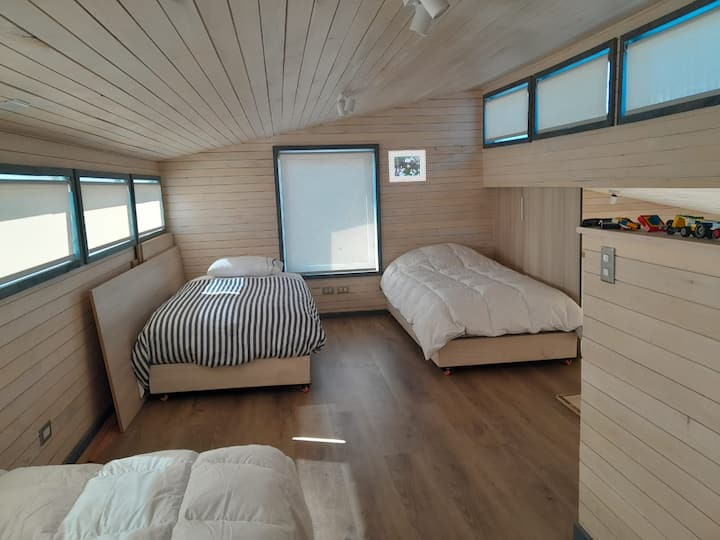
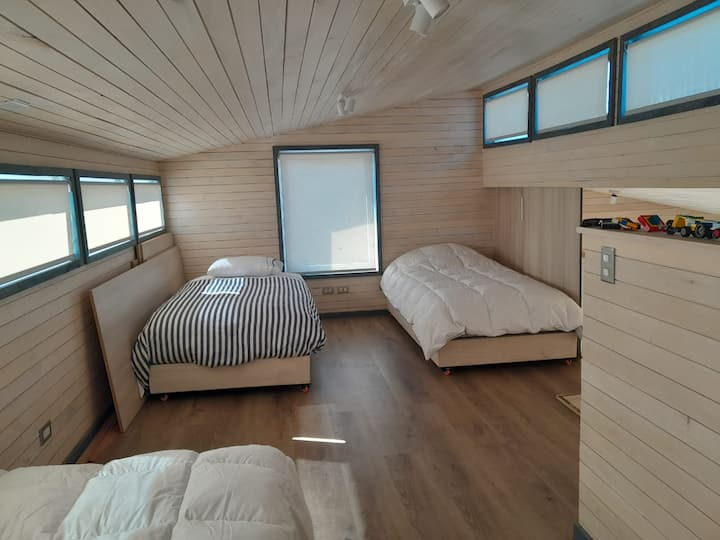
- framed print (407, 166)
